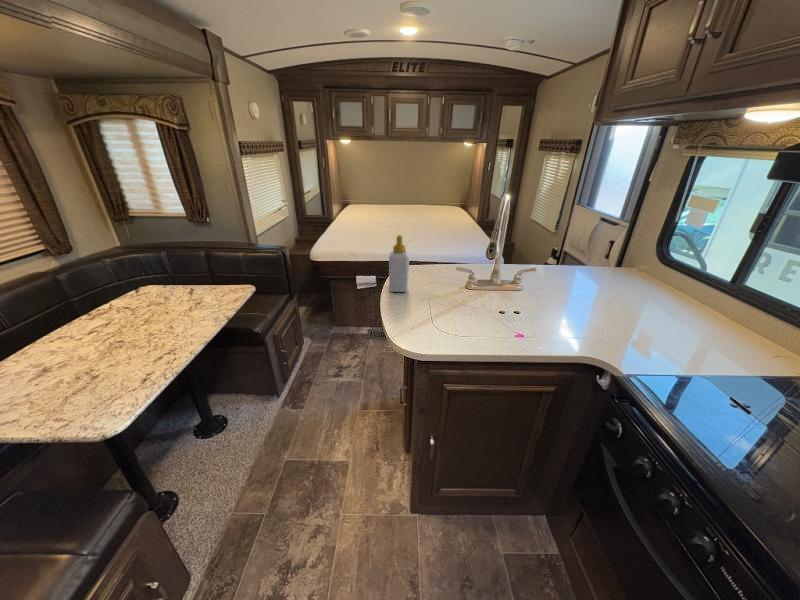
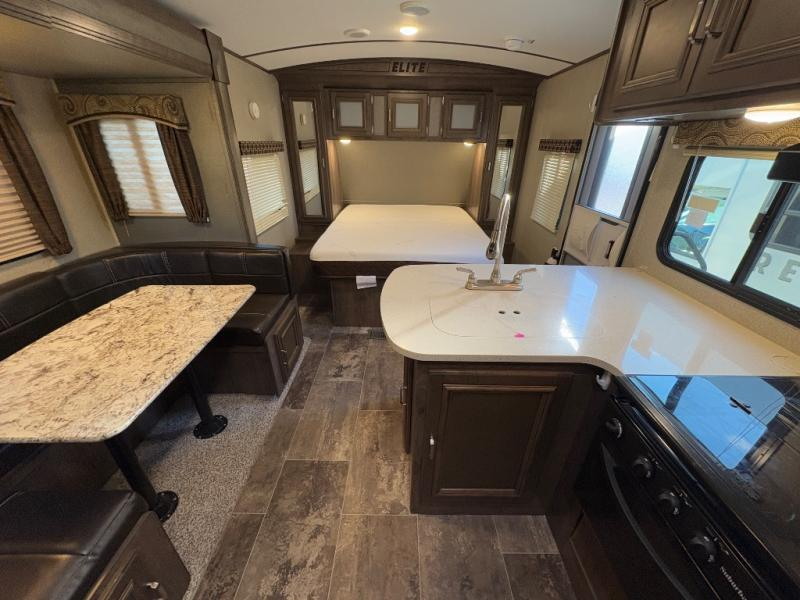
- soap bottle (399, 263)
